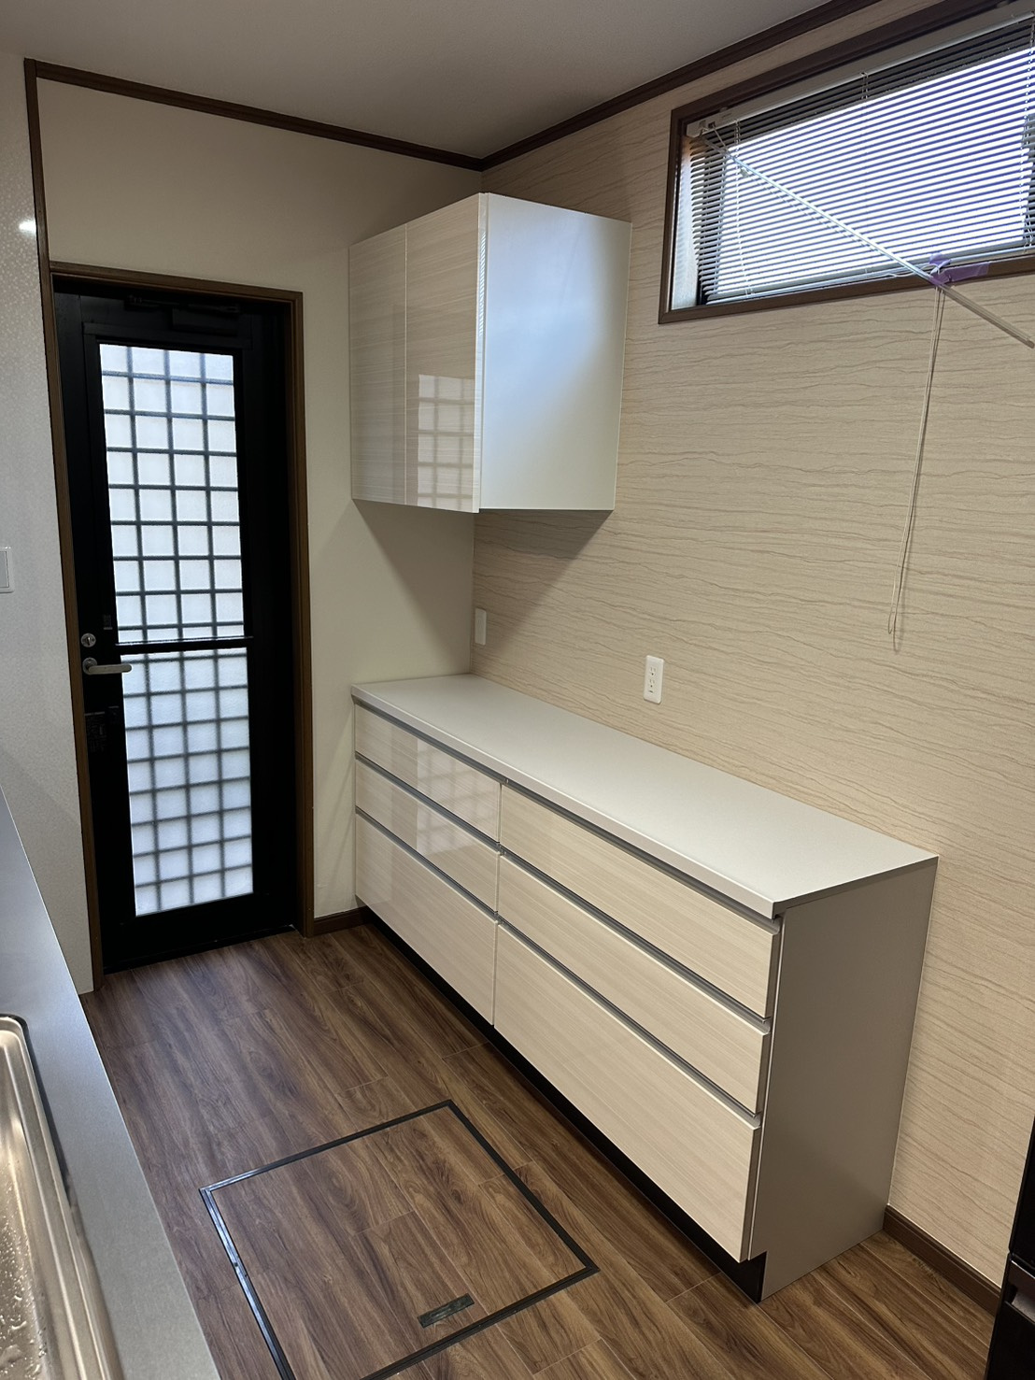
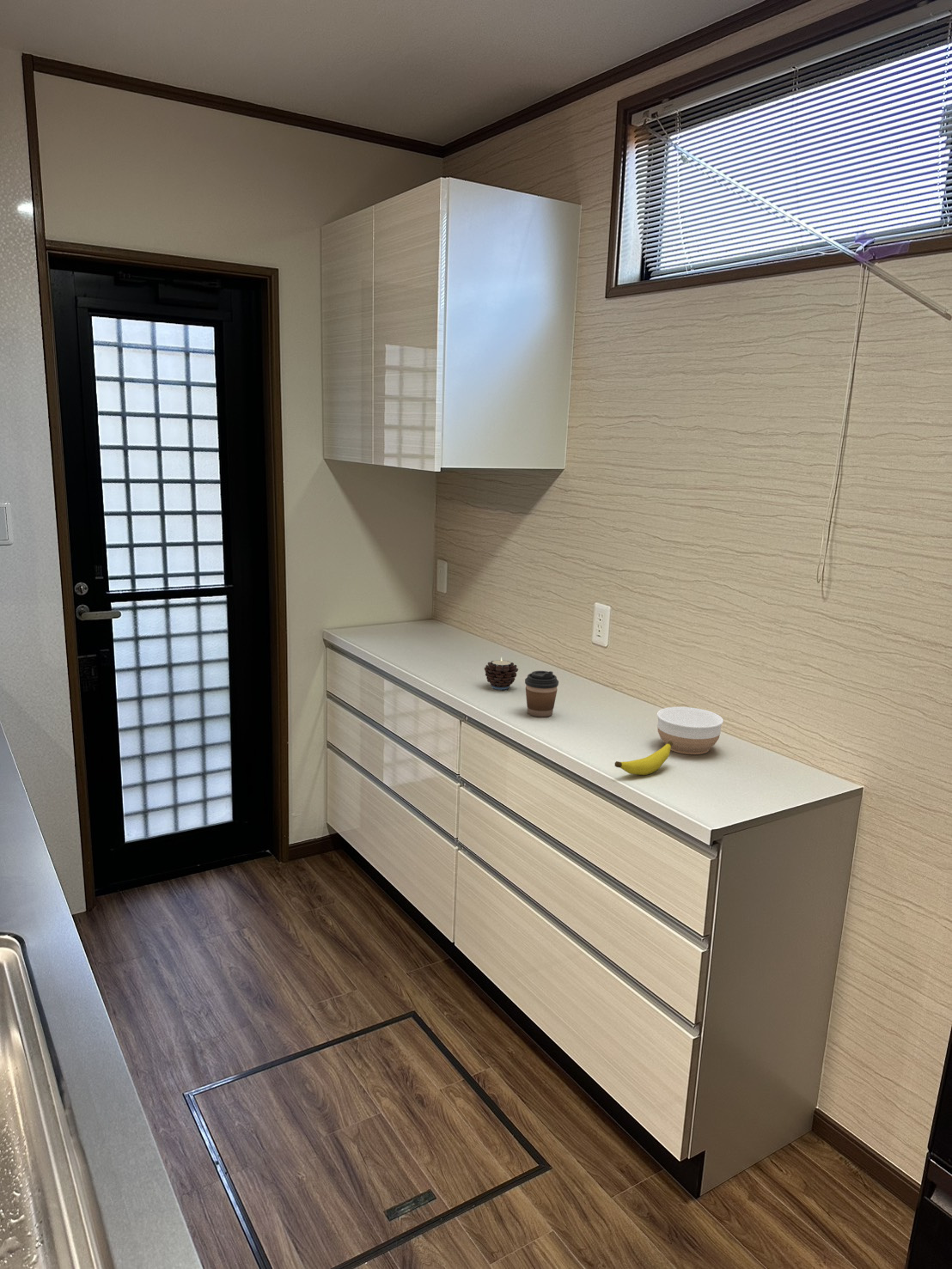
+ candle (501, 672)
+ coffee cup (540, 692)
+ bowl (688, 731)
+ banana (648, 760)
